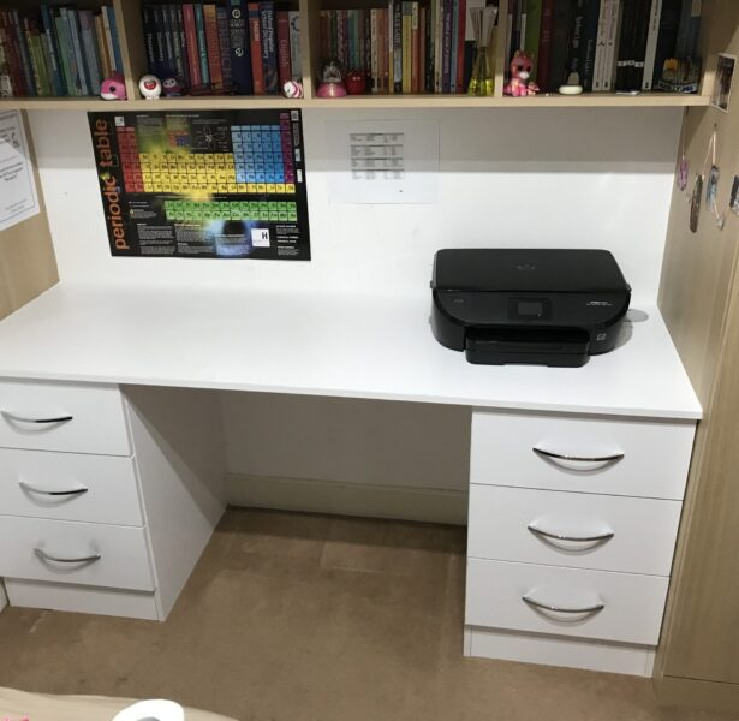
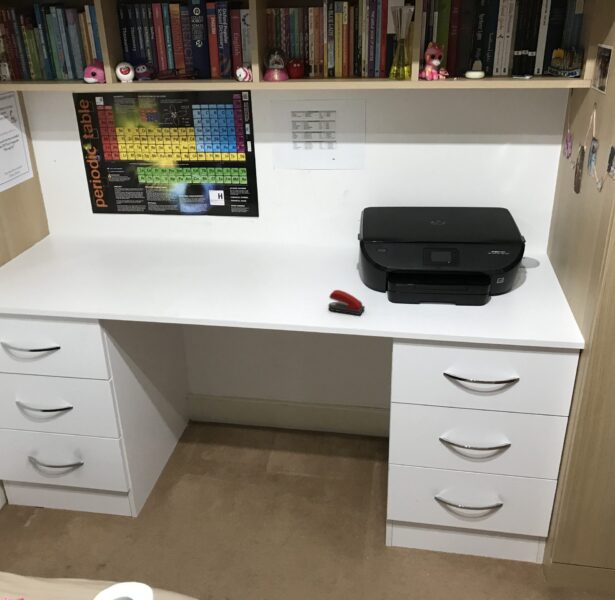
+ stapler (345, 301)
